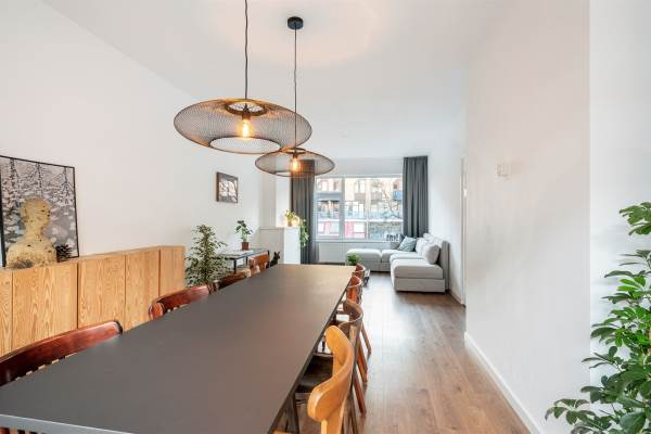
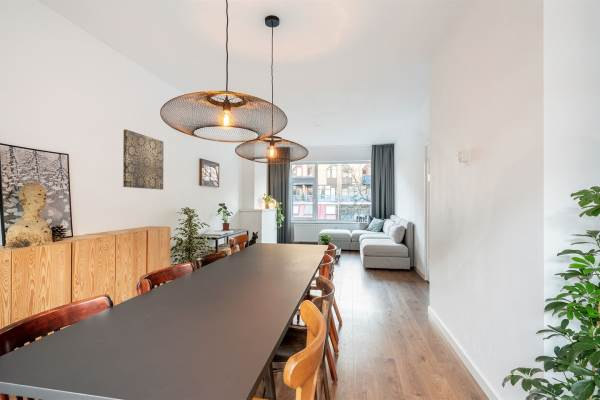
+ wall art (145, 162)
